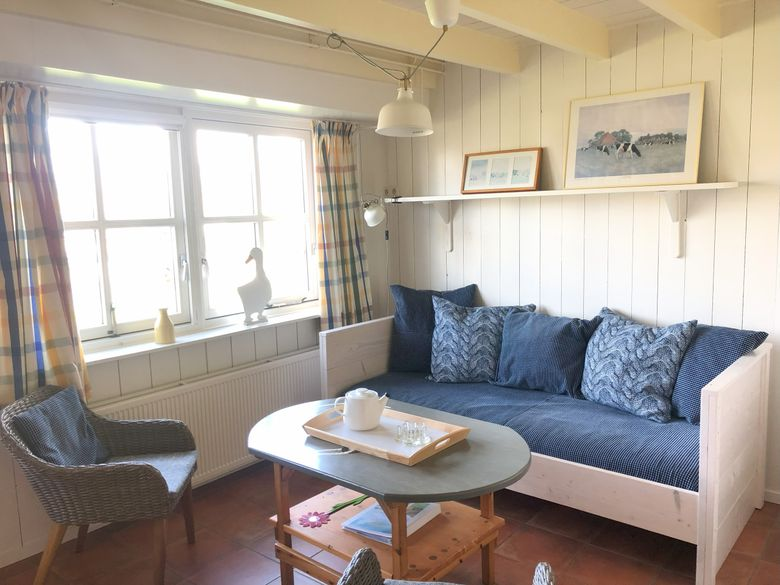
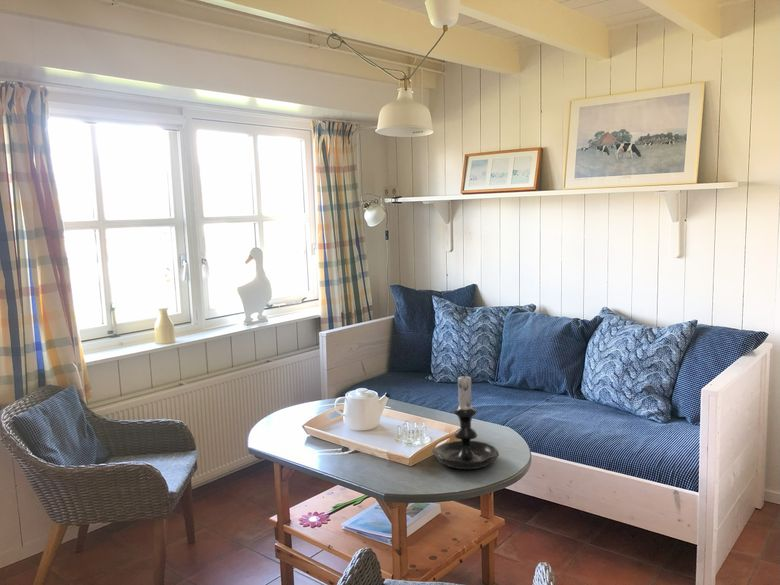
+ candle holder (464, 416)
